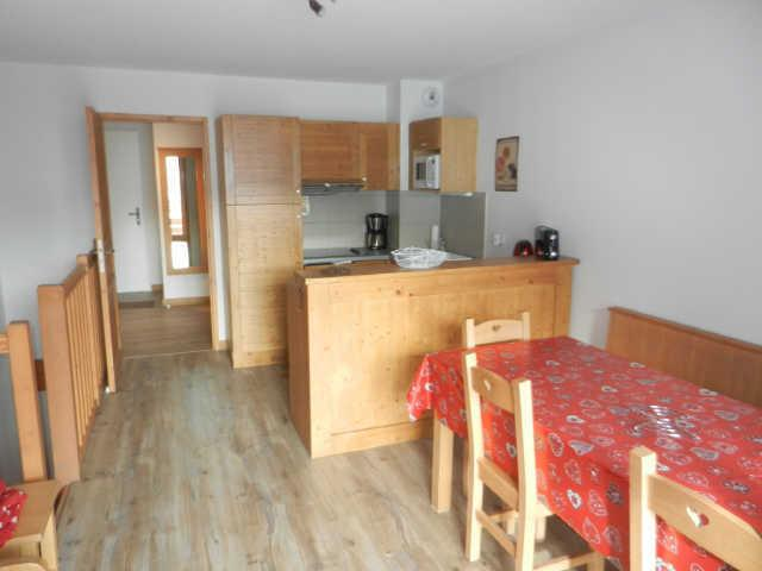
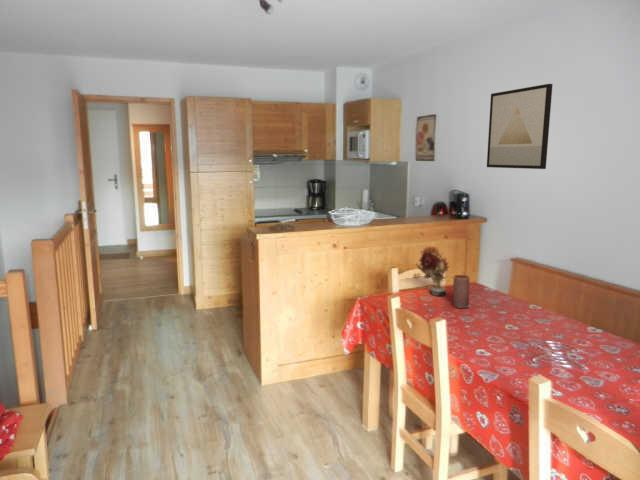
+ wall art (516, 129)
+ candle (461, 291)
+ artificial flower (433, 269)
